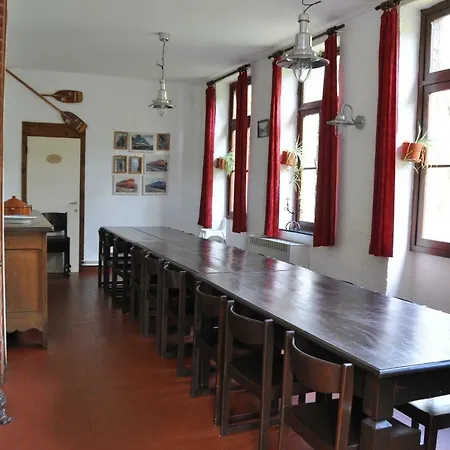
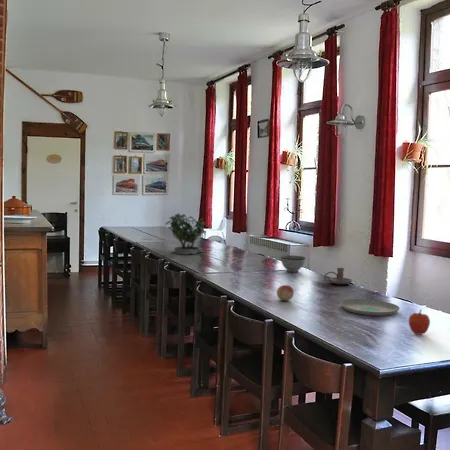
+ candle holder (337, 275)
+ bowl (292, 264)
+ plate (369, 307)
+ apple (419, 322)
+ fruit (284, 292)
+ potted plant (185, 231)
